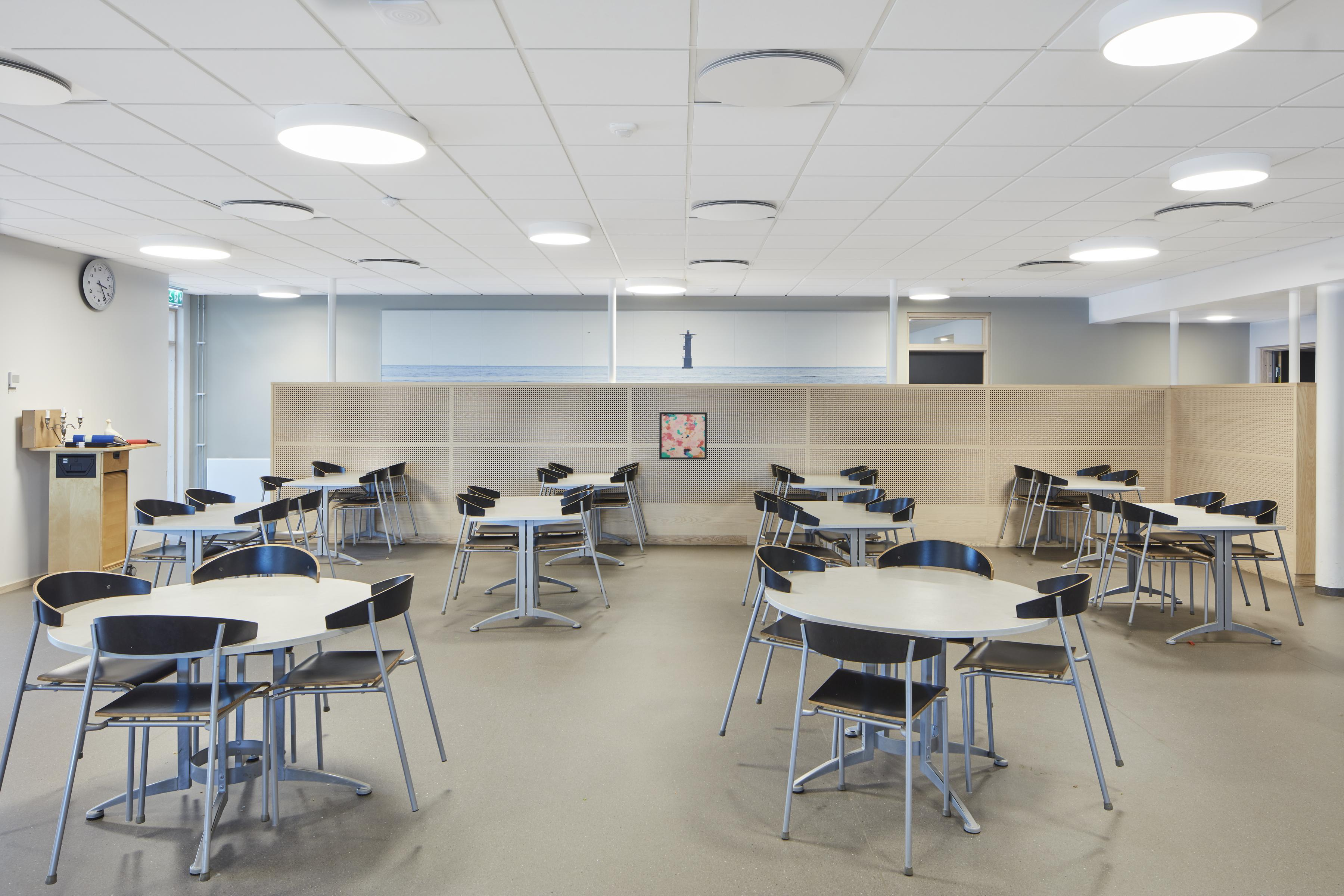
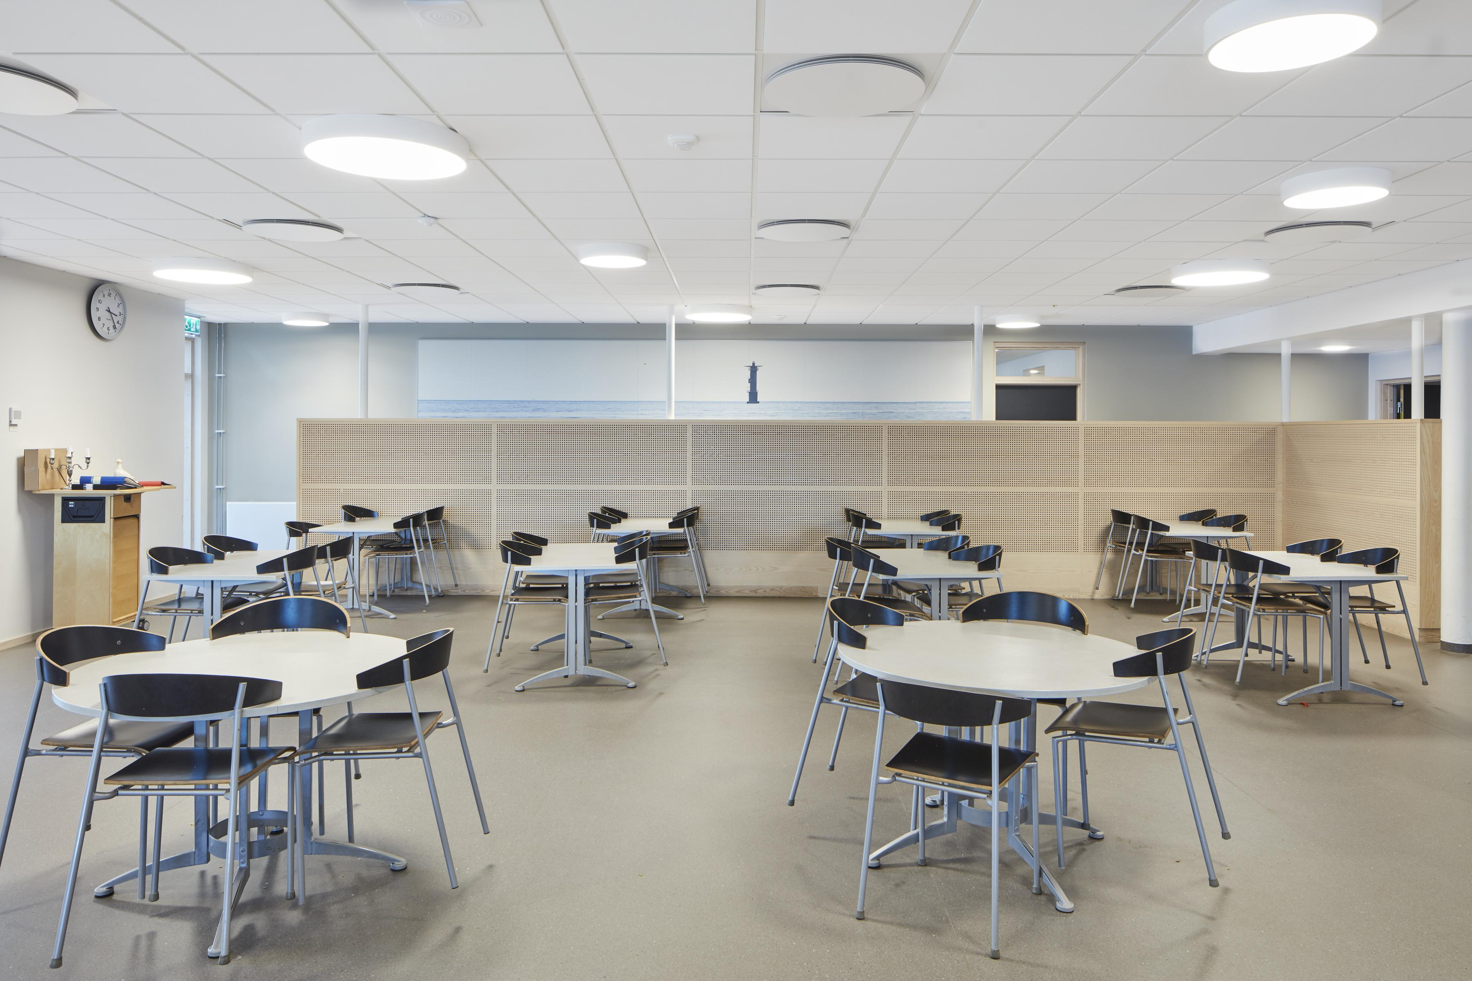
- wall art (683, 436)
